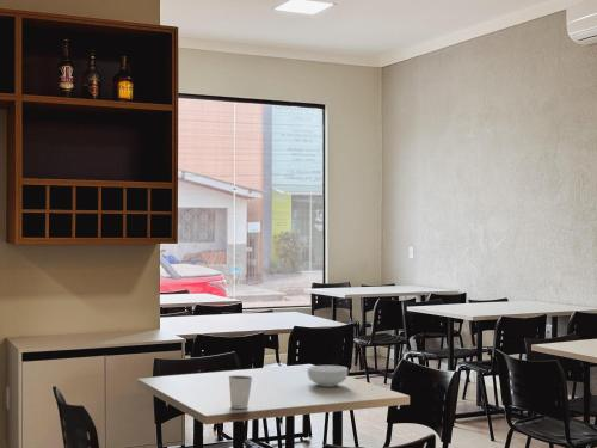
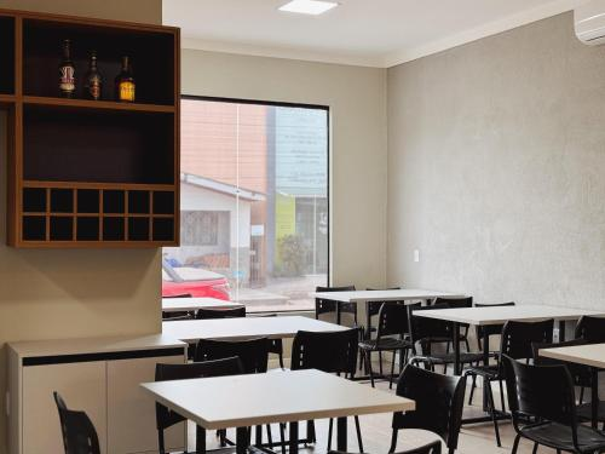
- cereal bowl (327, 376)
- dixie cup (240, 392)
